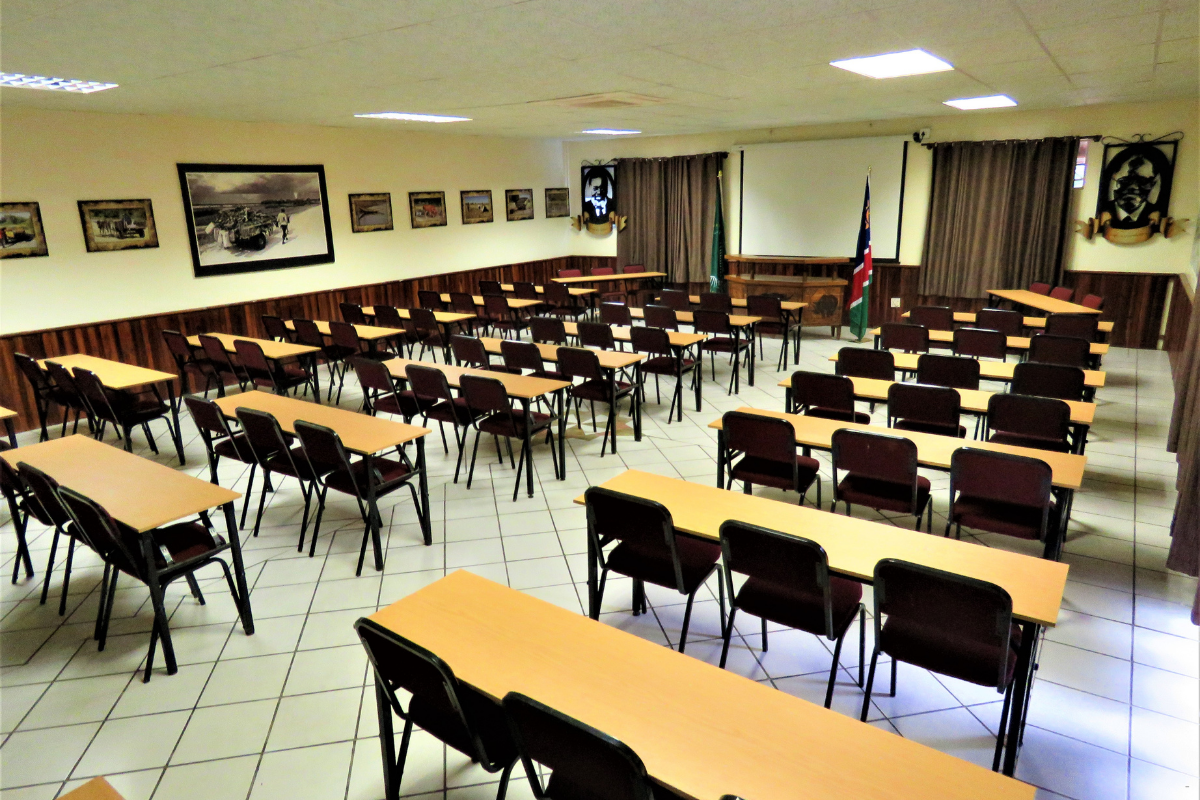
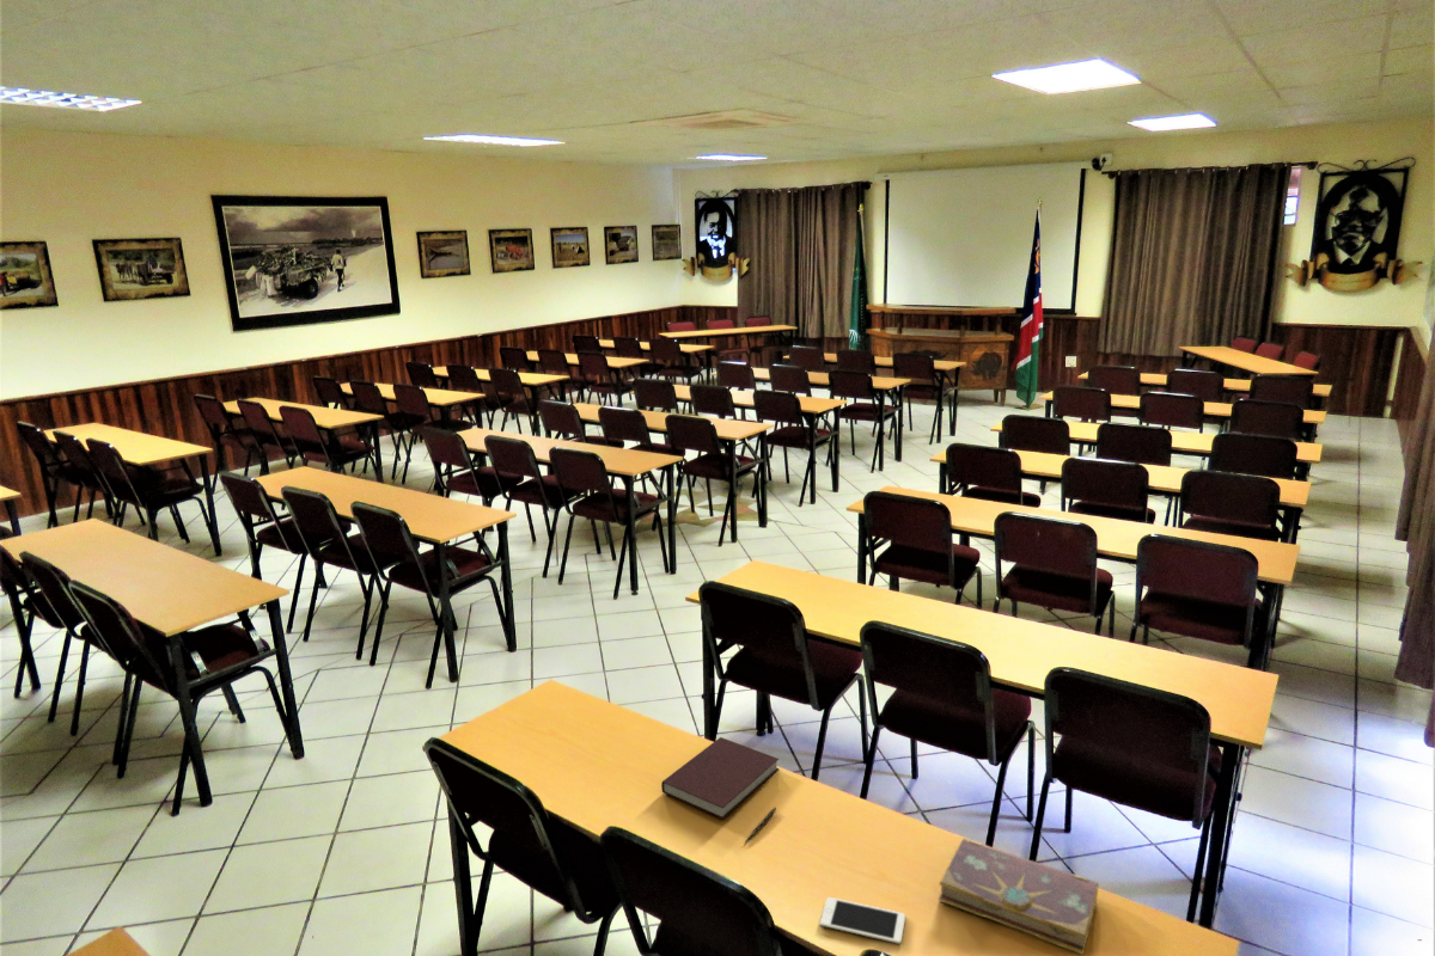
+ cell phone (862, 919)
+ book (1019, 888)
+ notebook (721, 774)
+ pen (759, 825)
